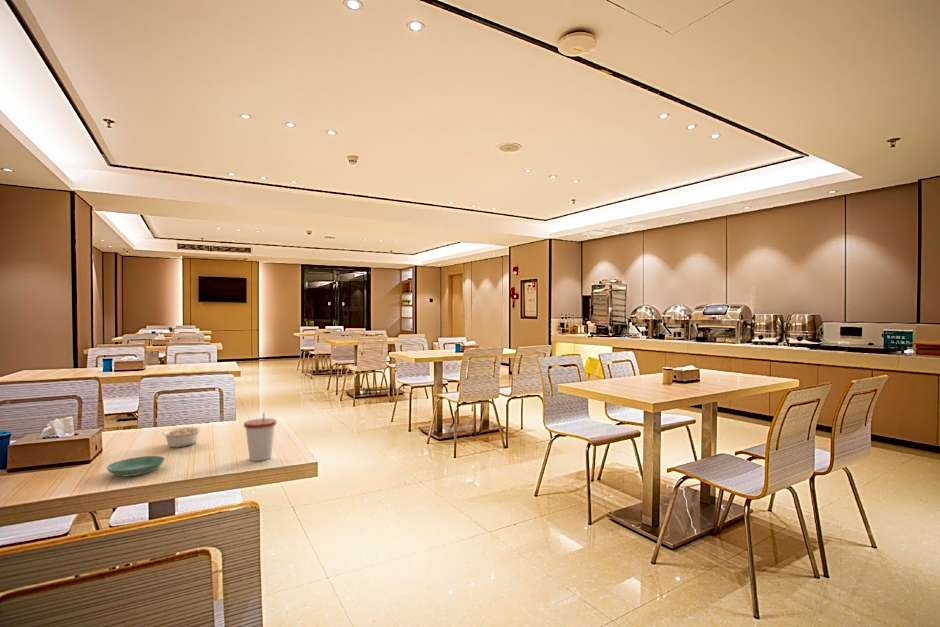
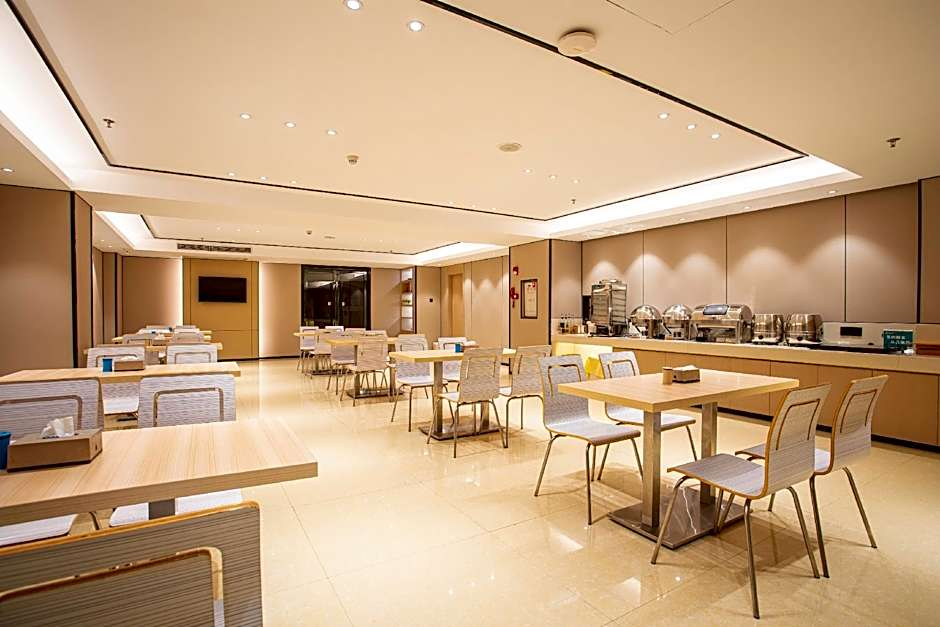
- cup (260, 435)
- legume (182, 436)
- saucer (136, 466)
